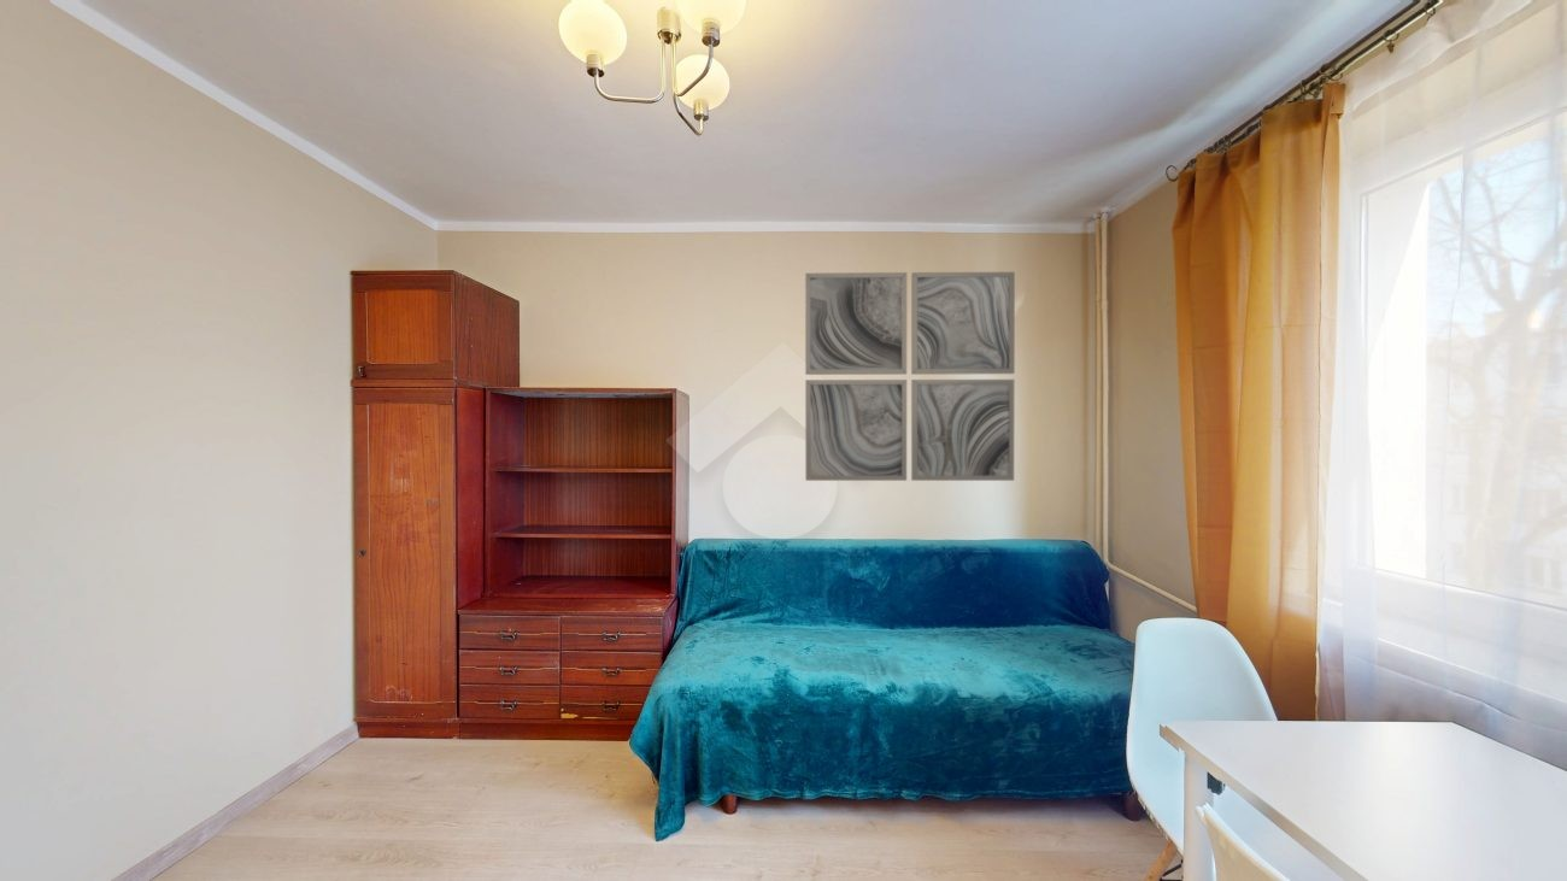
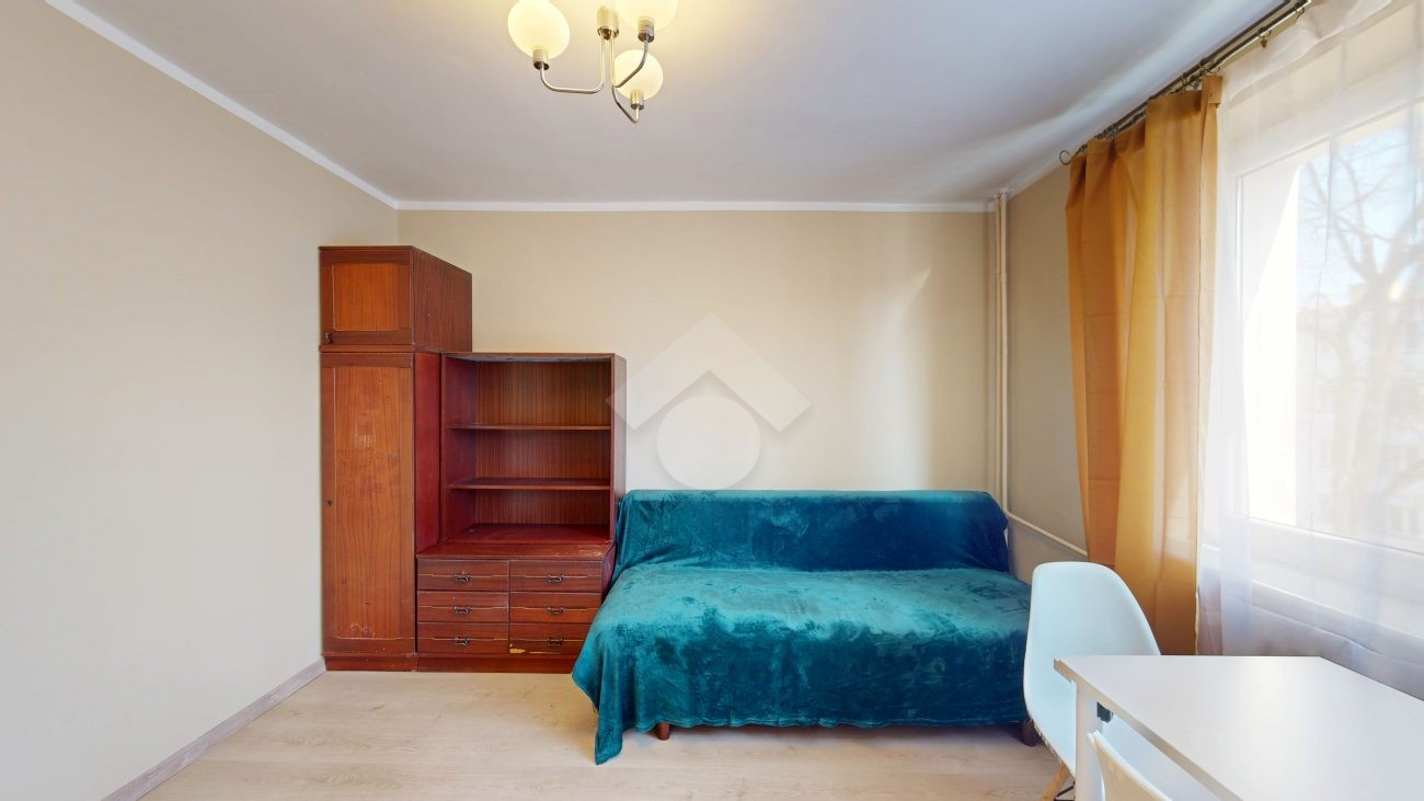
- wall art (911, 374)
